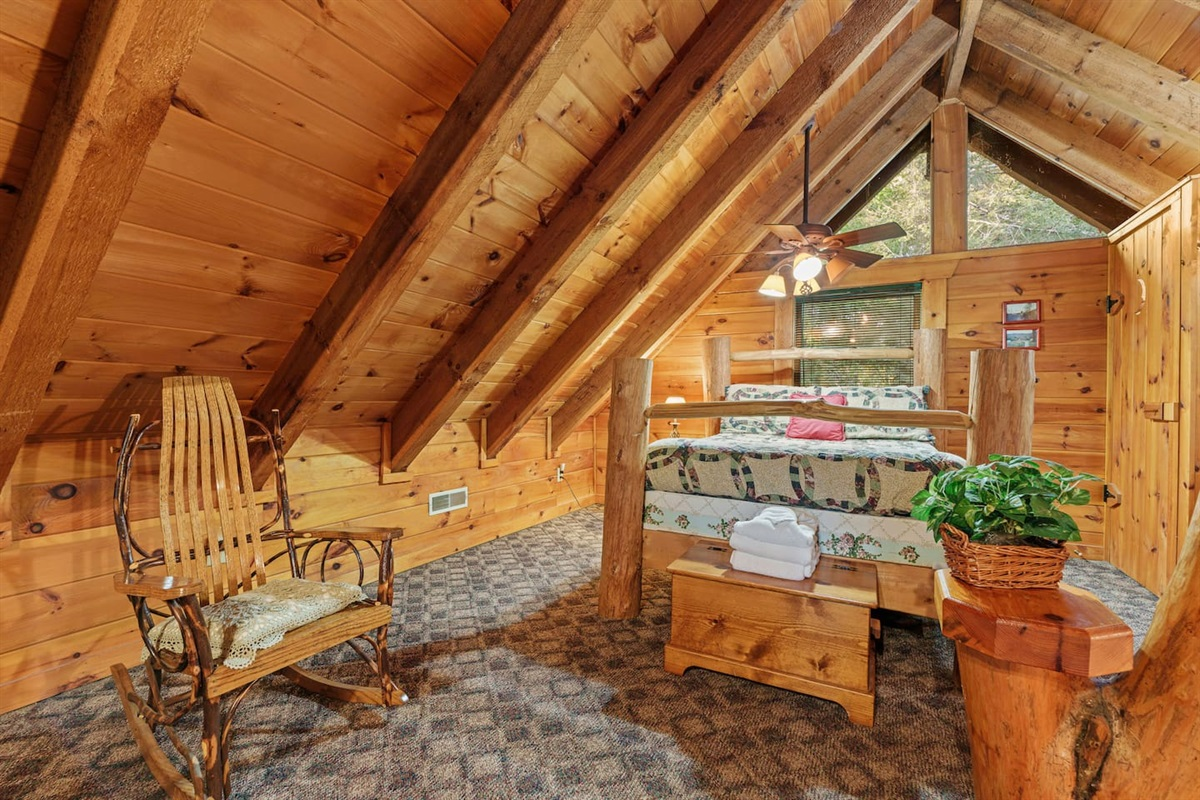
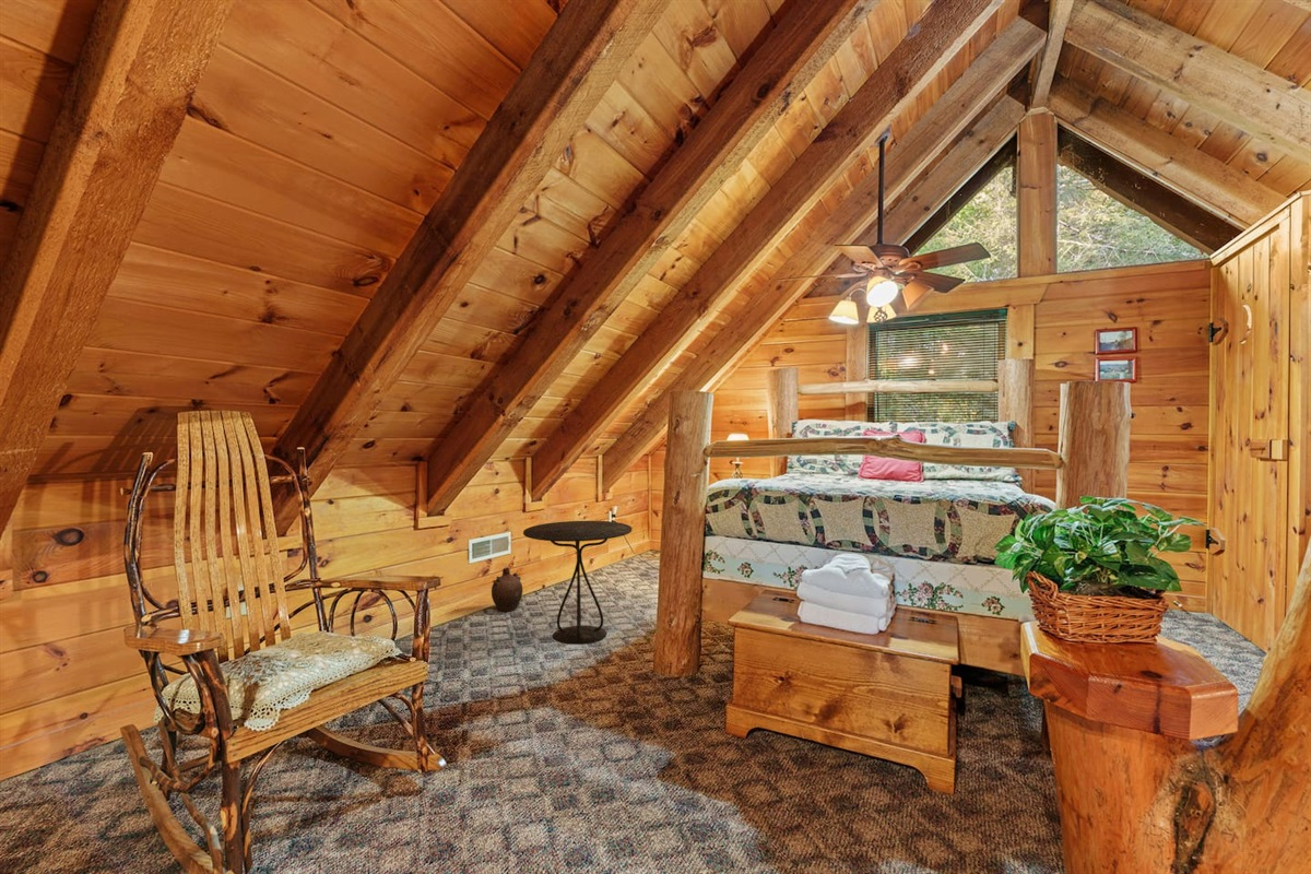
+ ceramic jug (507, 588)
+ side table (578, 581)
